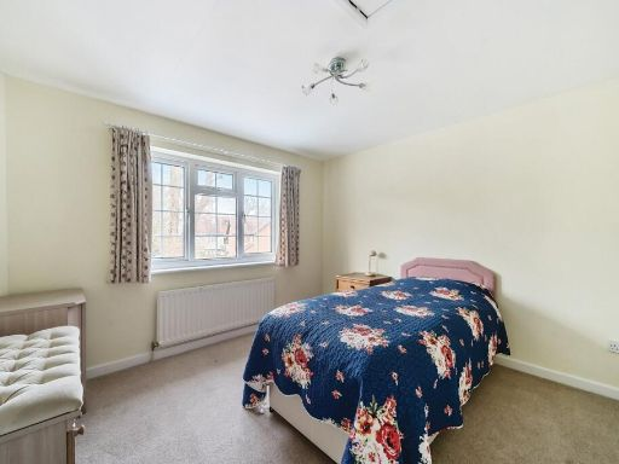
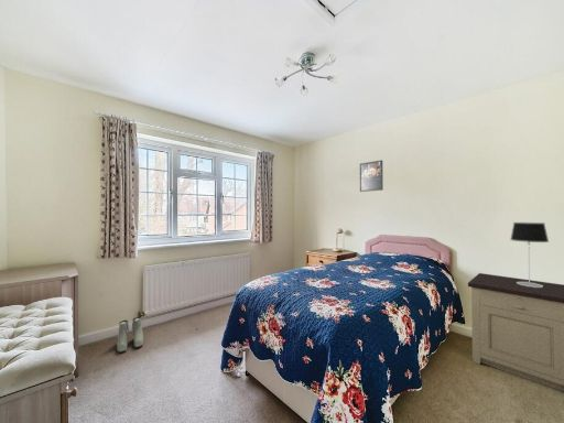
+ boots (128, 330)
+ nightstand (521, 325)
+ table lamp (529, 253)
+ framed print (370, 176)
